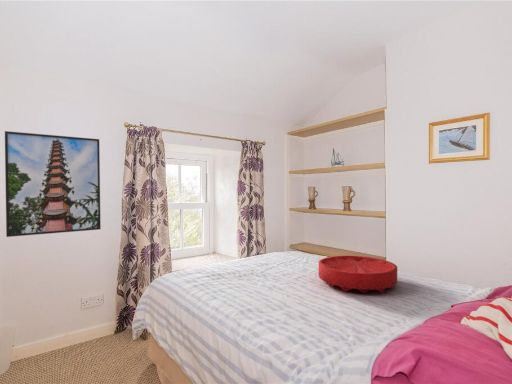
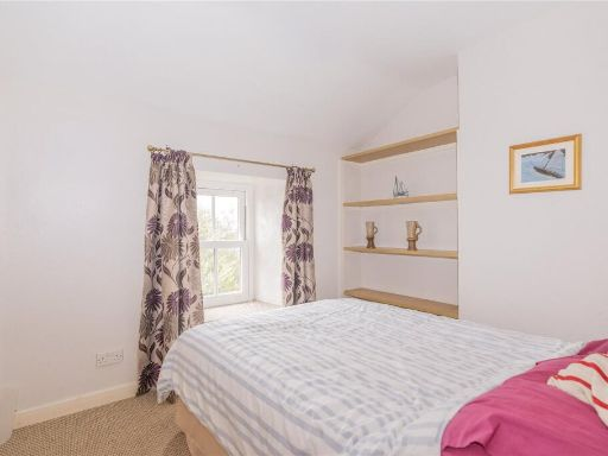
- cushion (356, 273)
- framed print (56, 184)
